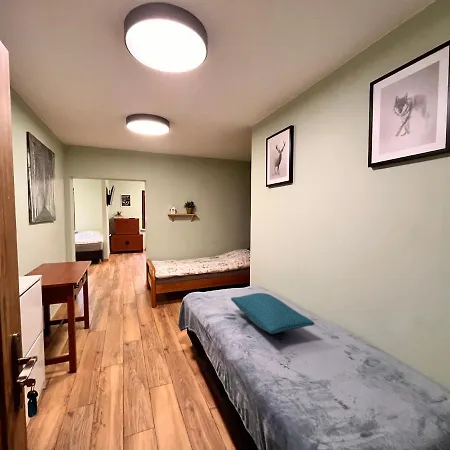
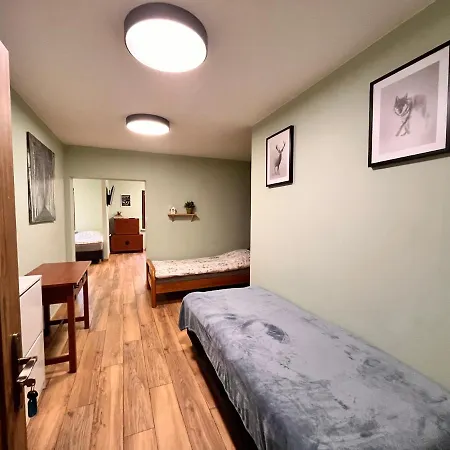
- pillow (267, 310)
